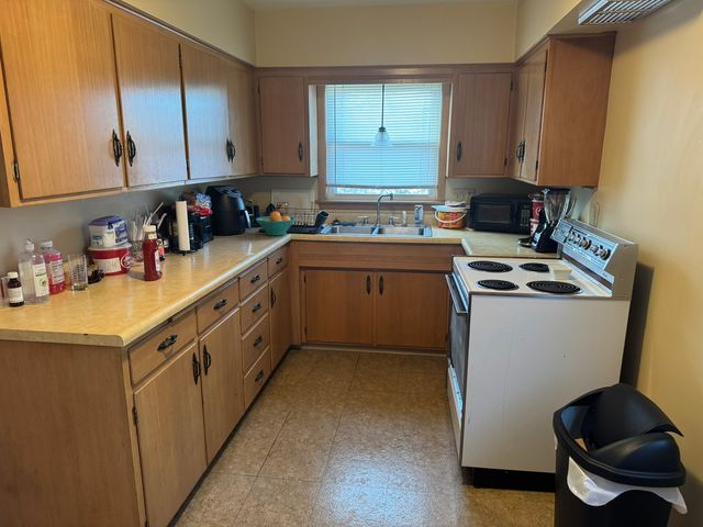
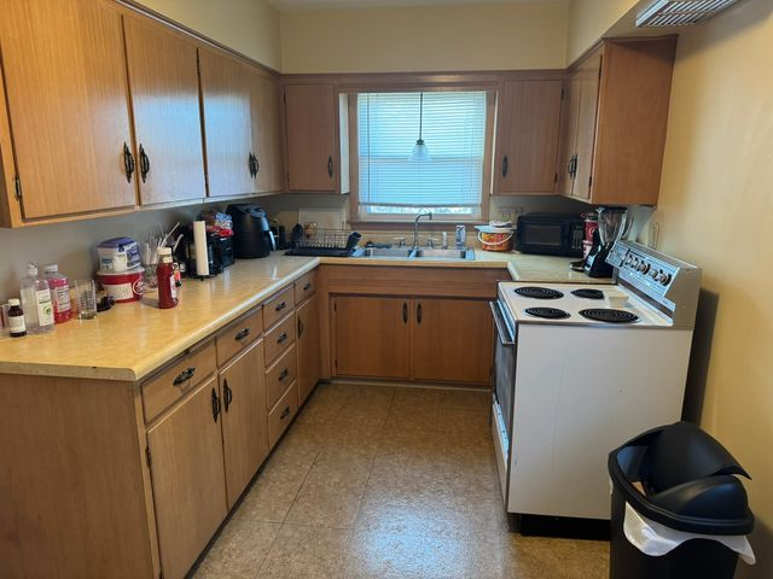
- fruit bowl (276, 223)
